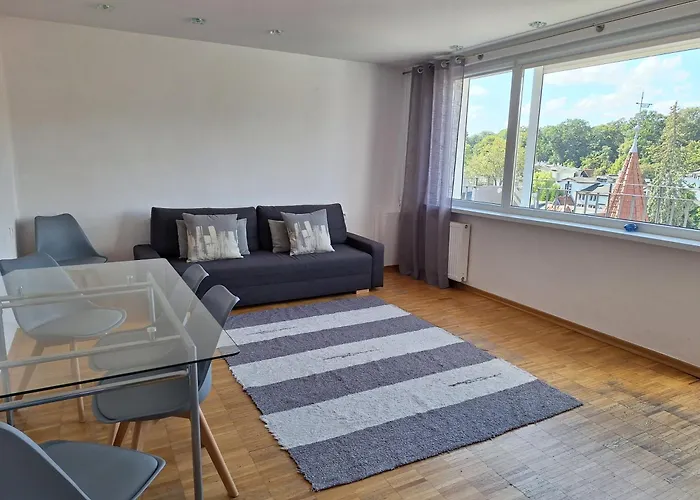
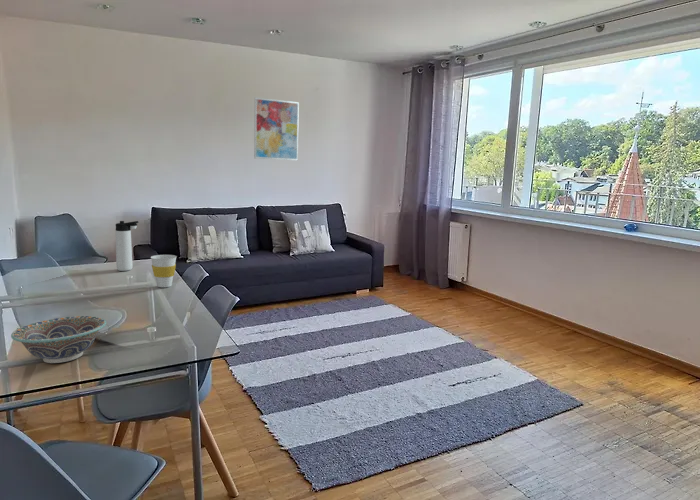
+ thermos bottle (127, 245)
+ cup (164, 271)
+ decorative bowl (61, 341)
+ wall art (276, 130)
